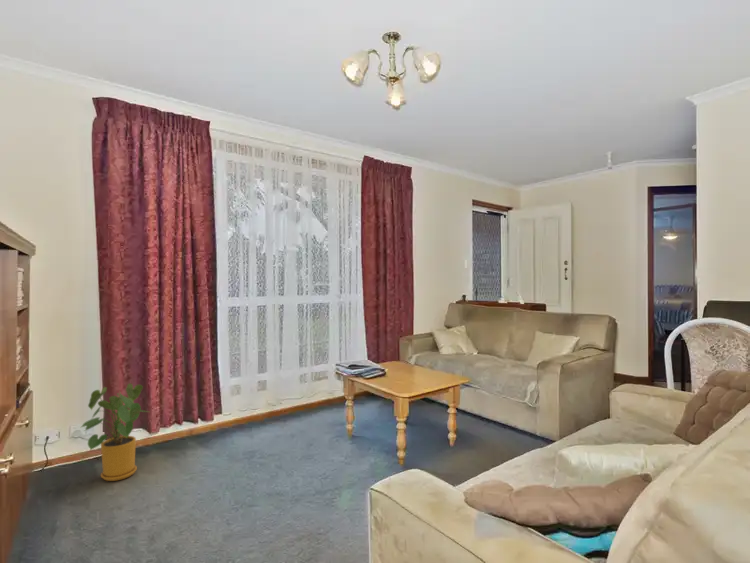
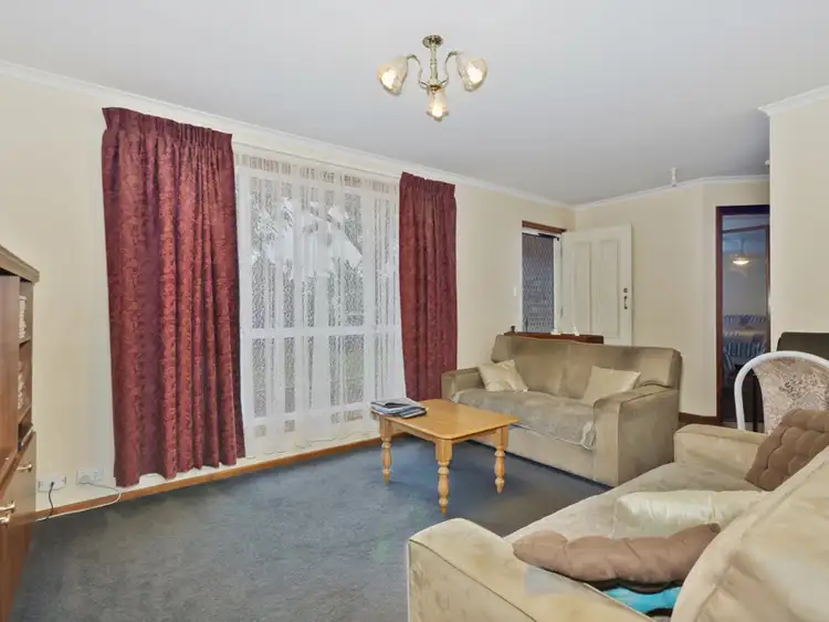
- house plant (115, 432)
